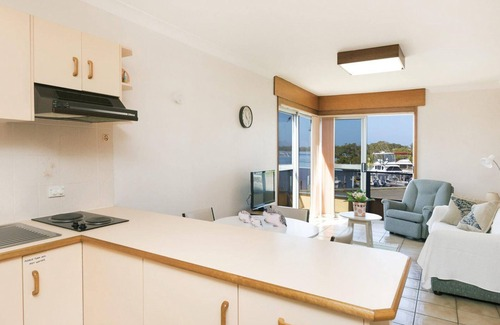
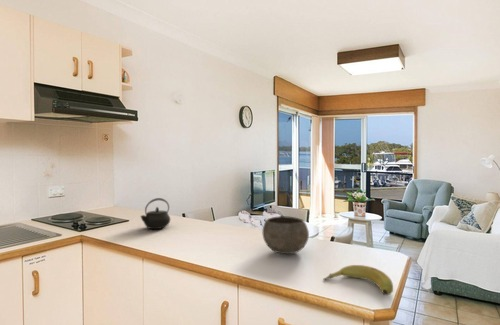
+ kettle (155, 213)
+ banana (356, 277)
+ bowl (285, 235)
